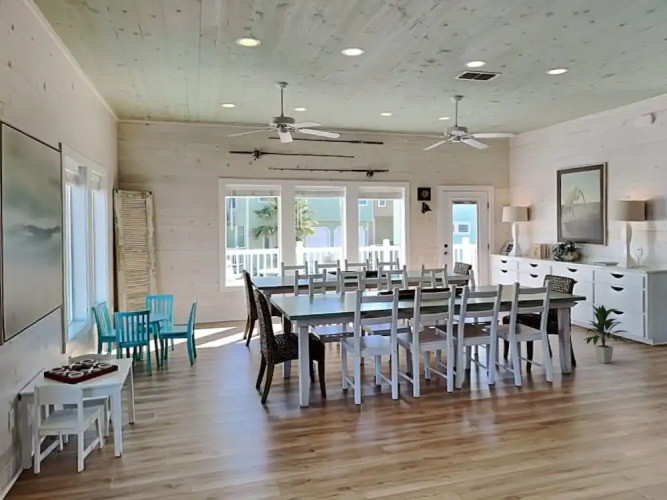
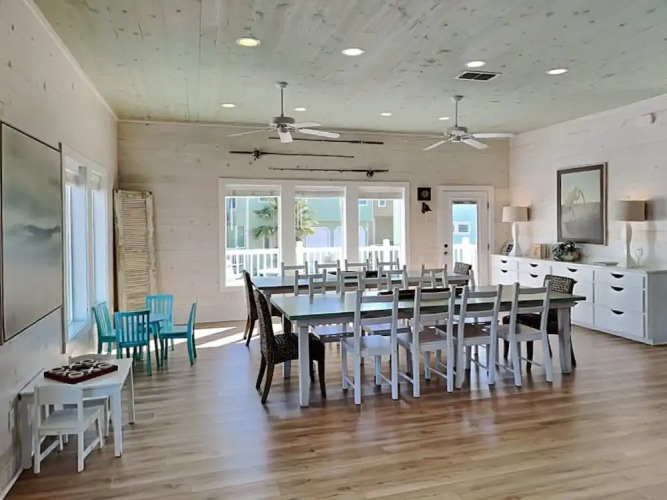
- indoor plant (603, 332)
